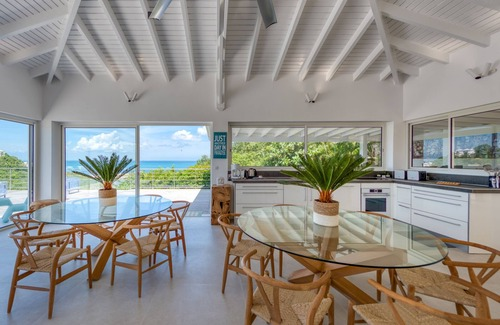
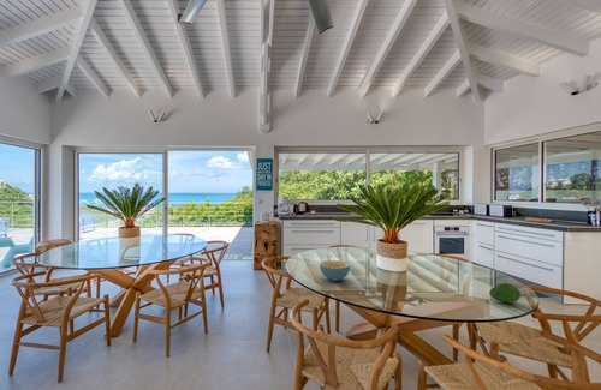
+ cereal bowl (334, 271)
+ fruit (504, 293)
